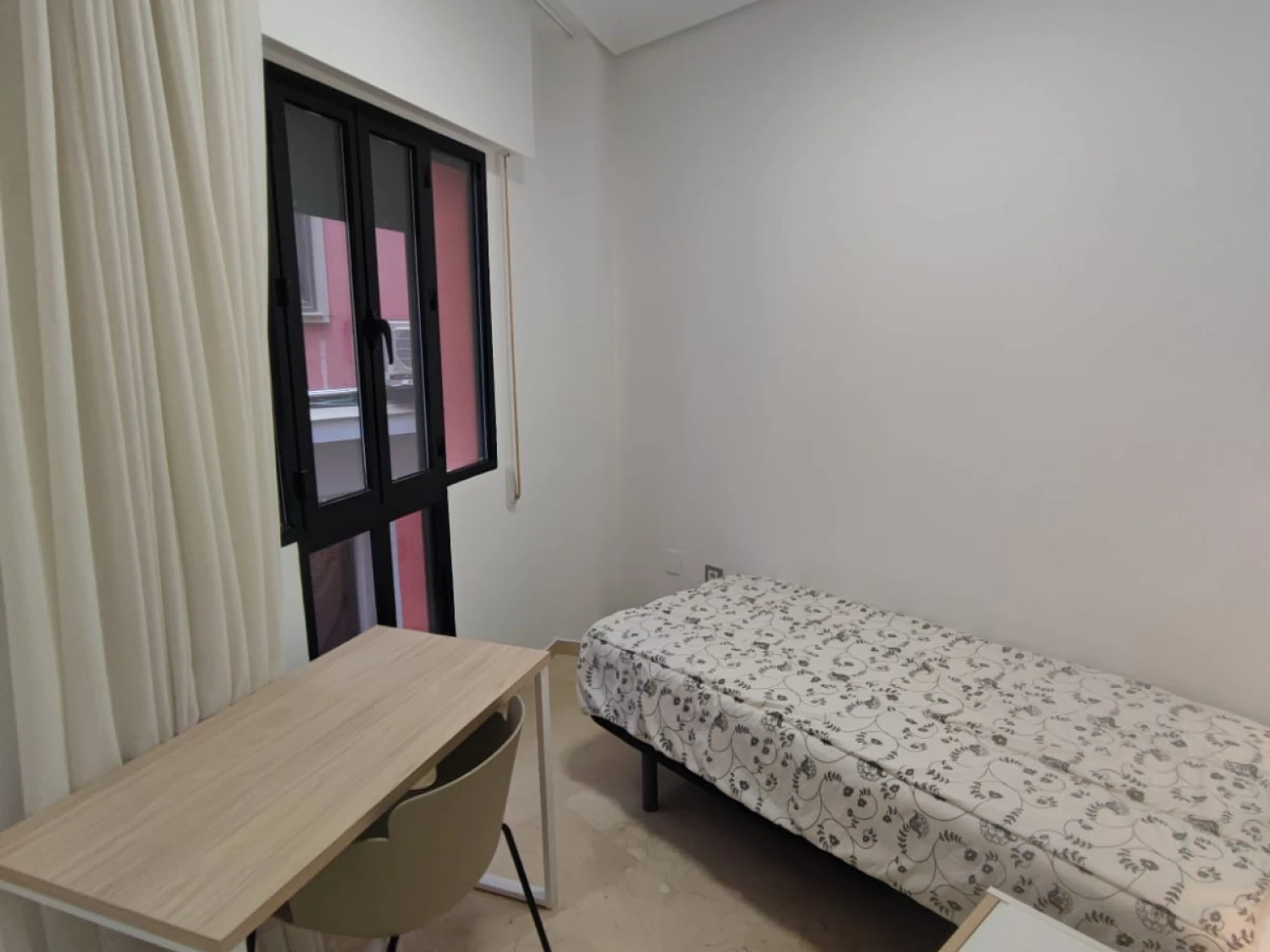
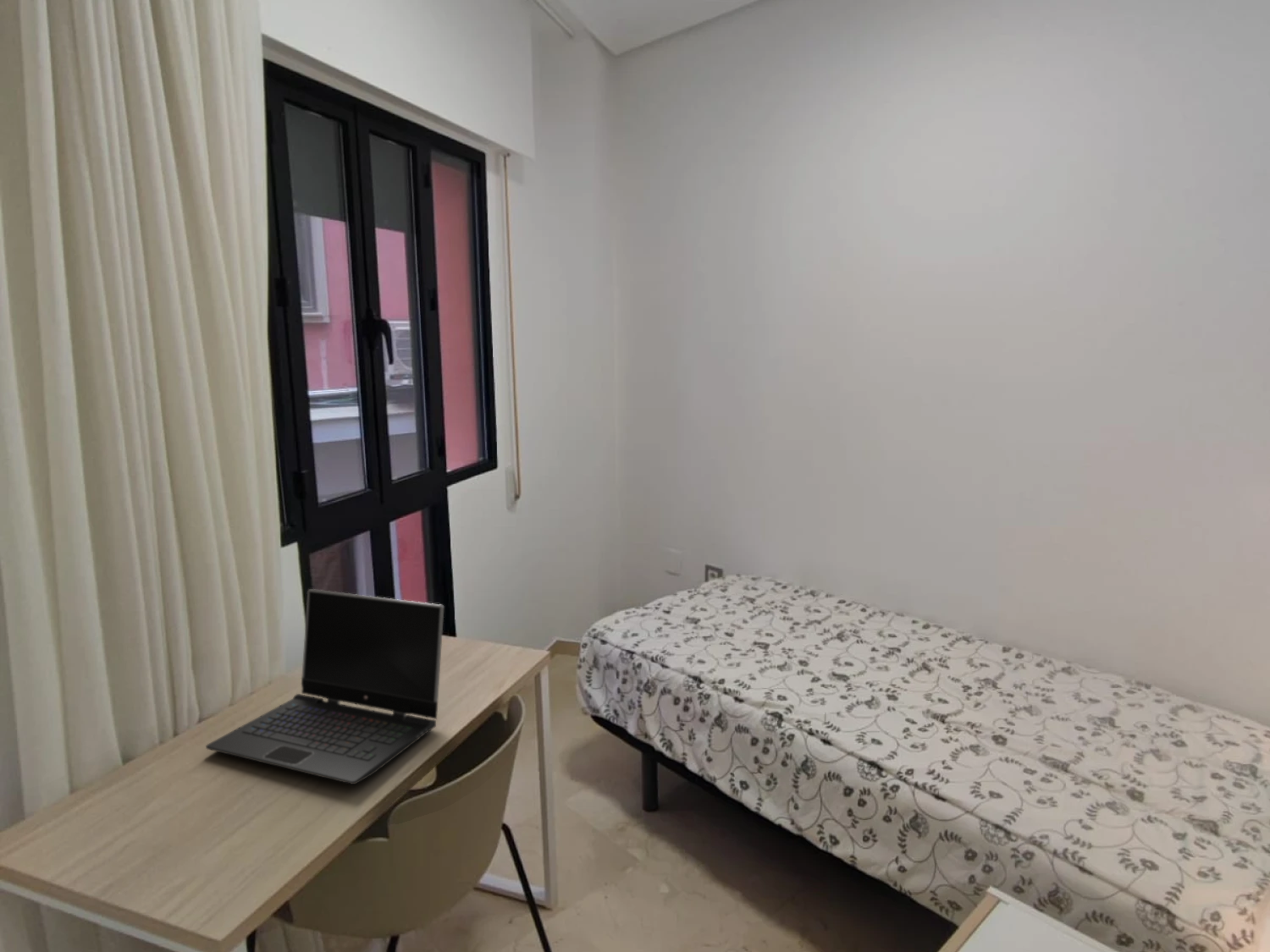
+ laptop computer (329, 677)
